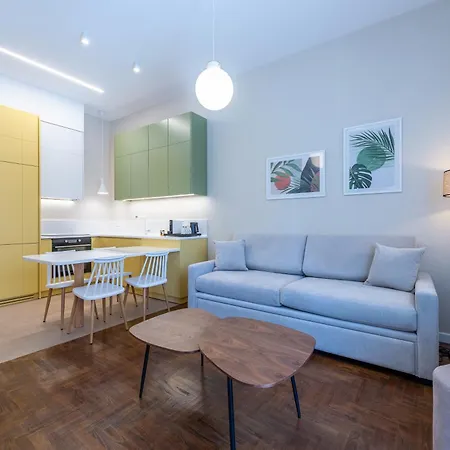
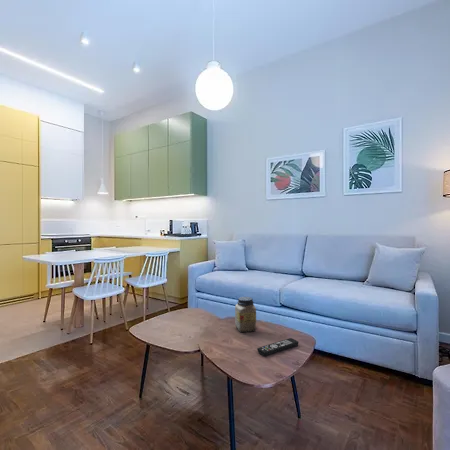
+ jar (245, 313)
+ remote control (278, 346)
